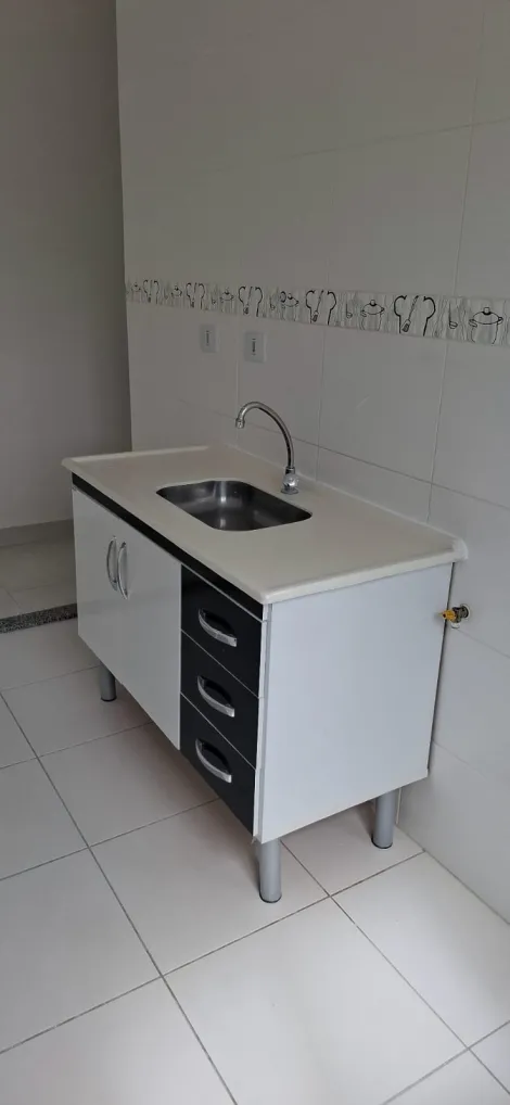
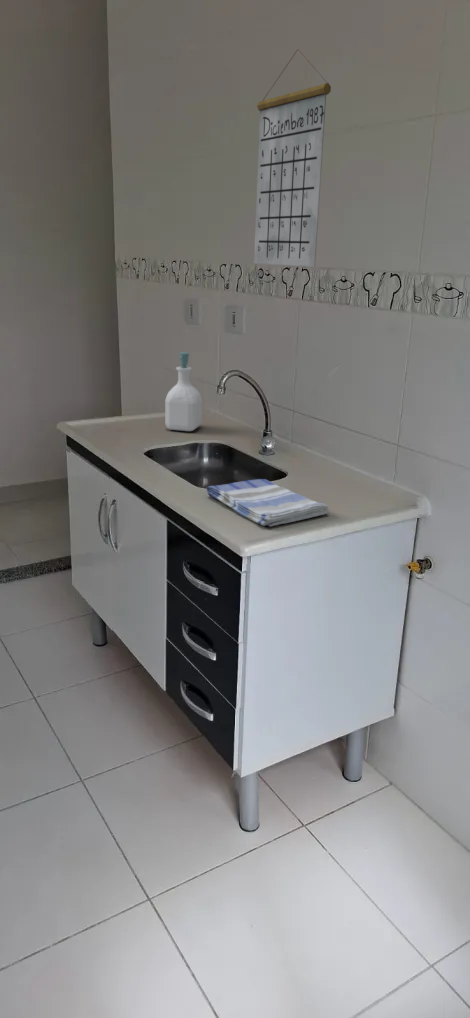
+ calendar (288, 161)
+ dish towel (265, 499)
+ soap bottle (183, 391)
